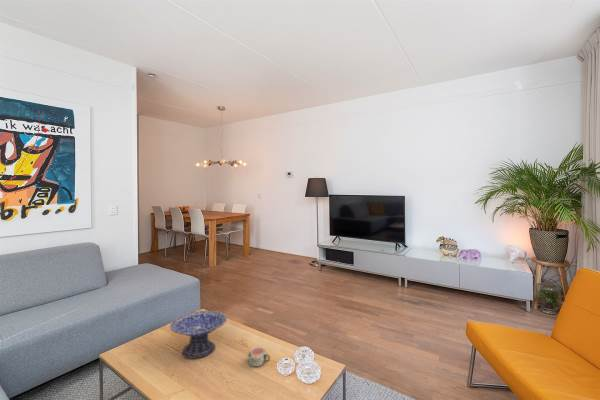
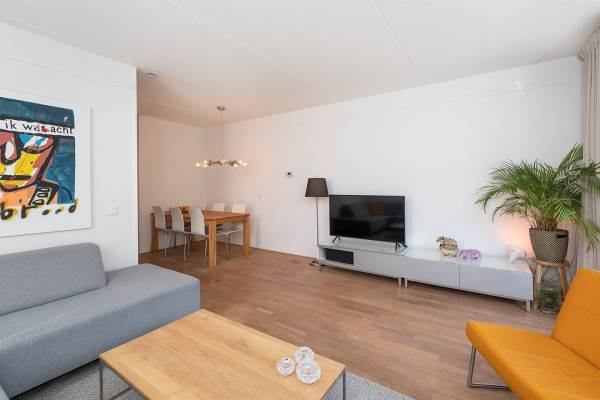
- decorative bowl (199, 335)
- mug (259, 356)
